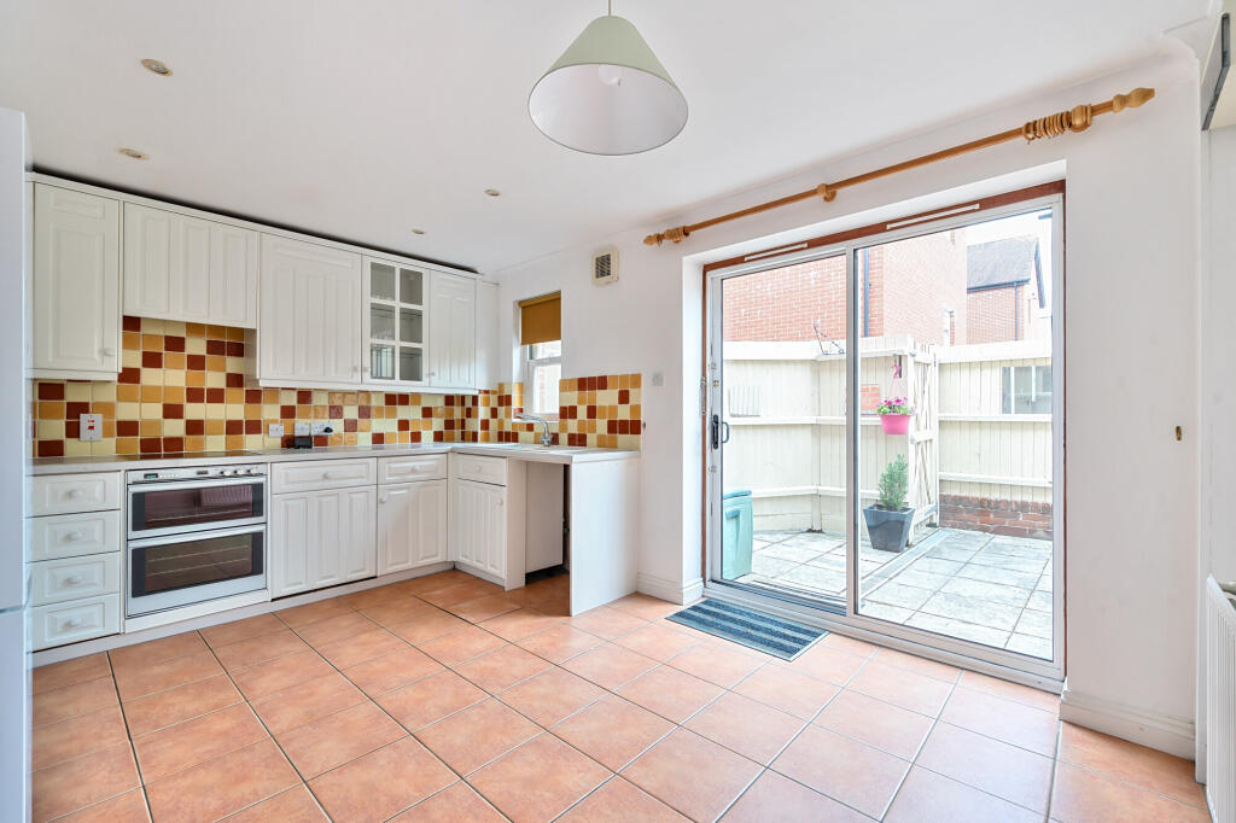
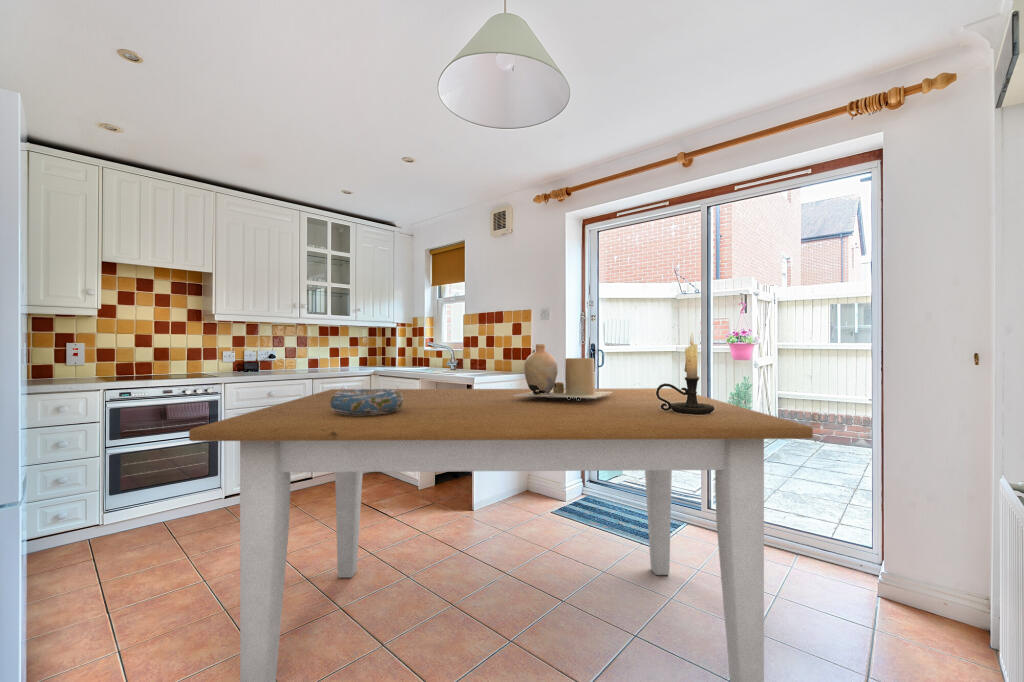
+ decorative bowl (367, 400)
+ candle holder (685, 371)
+ vase (565, 370)
+ table (504, 470)
